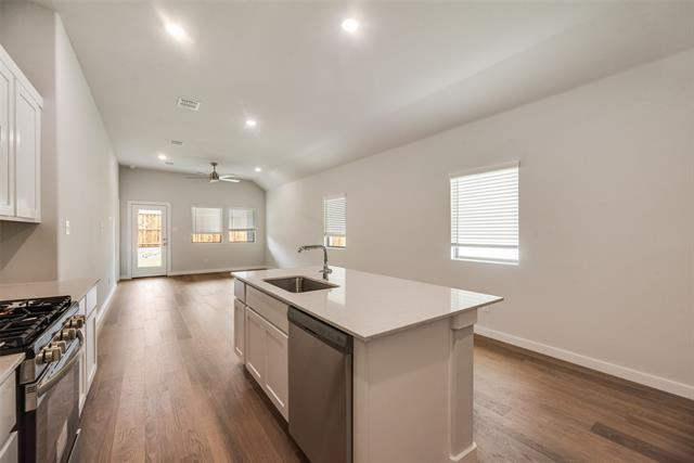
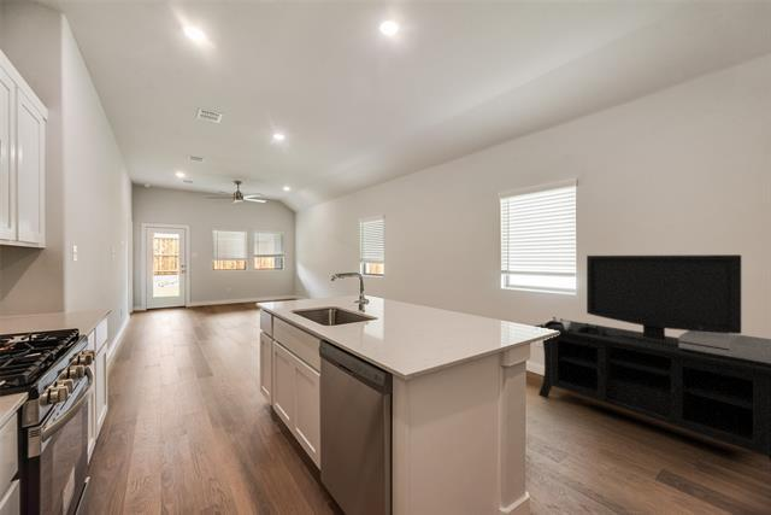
+ media console (646, 338)
